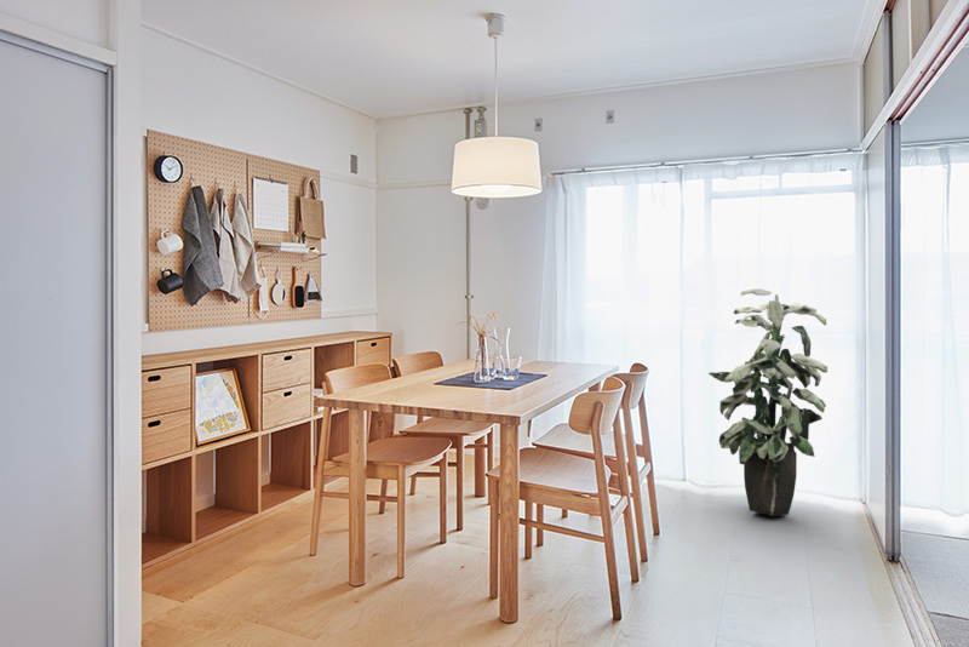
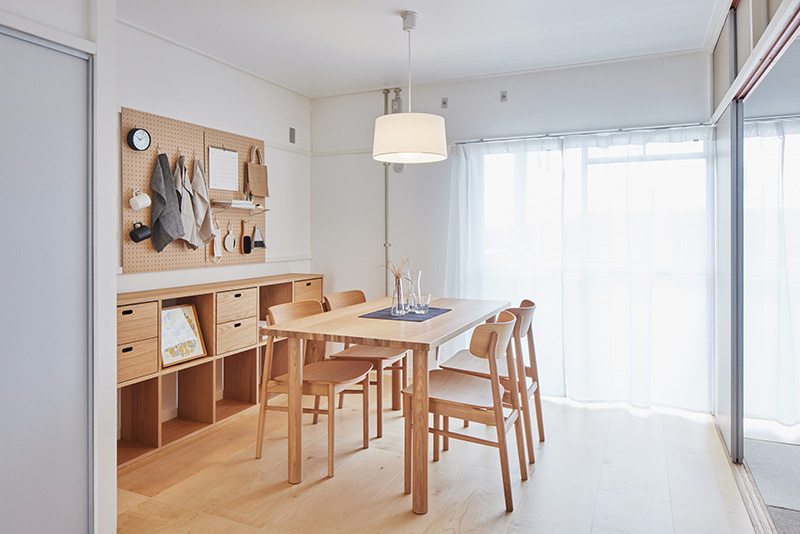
- indoor plant (766, 400)
